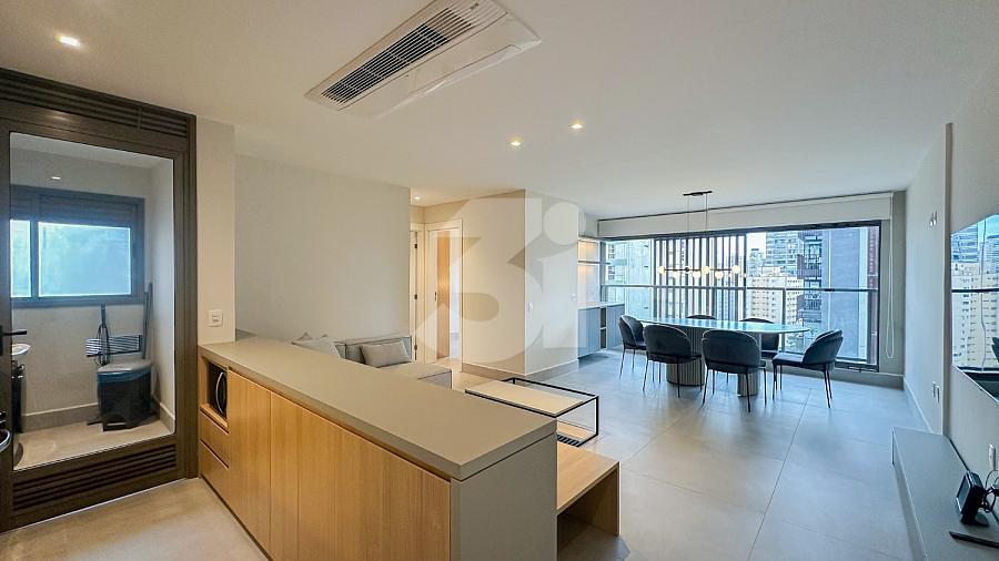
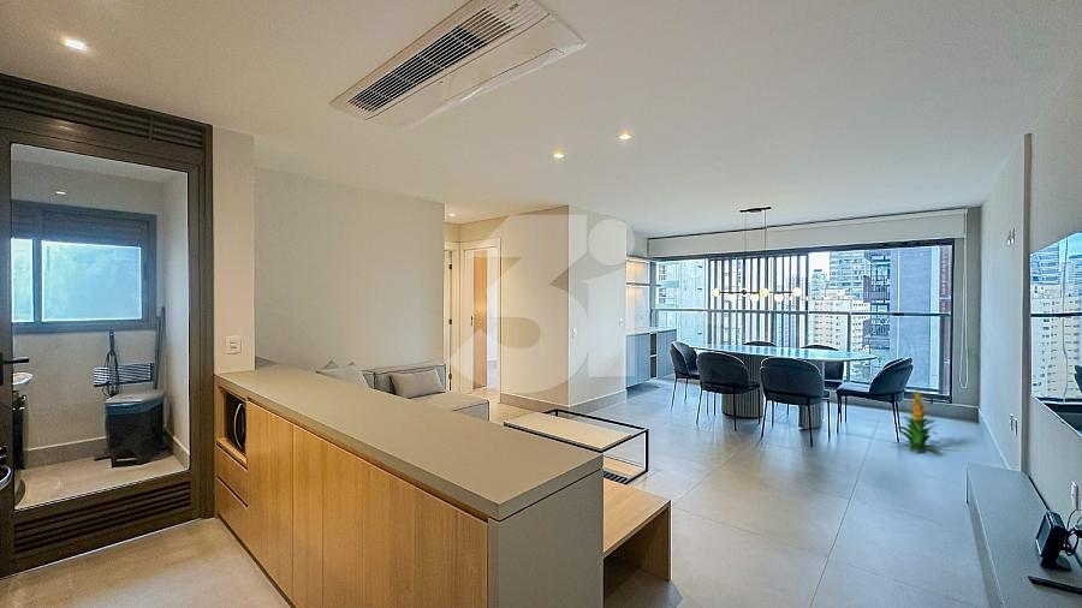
+ indoor plant (917, 418)
